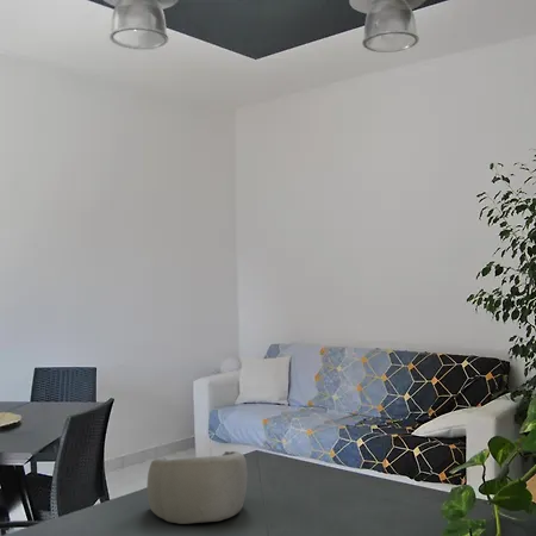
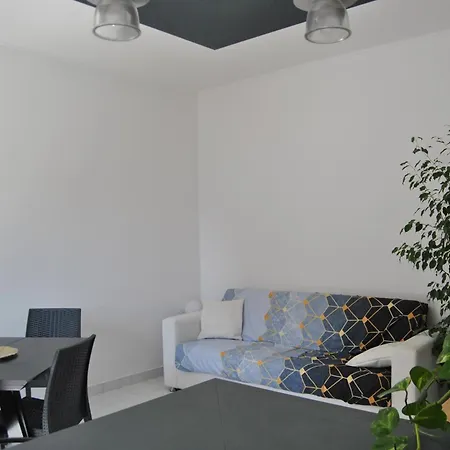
- decorative bowl (199, 480)
